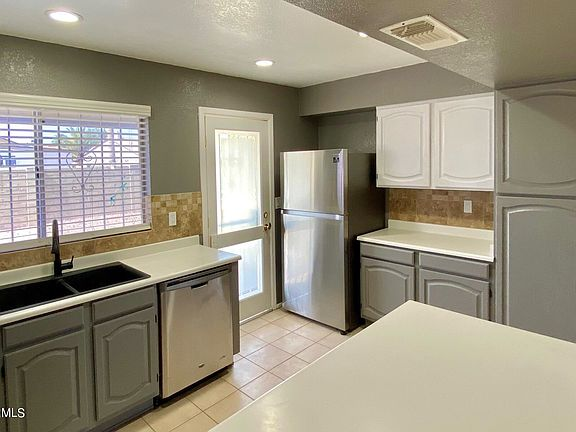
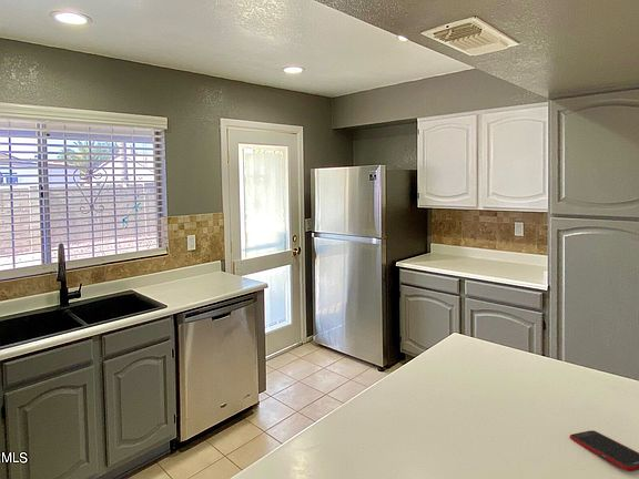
+ cell phone (609, 449)
